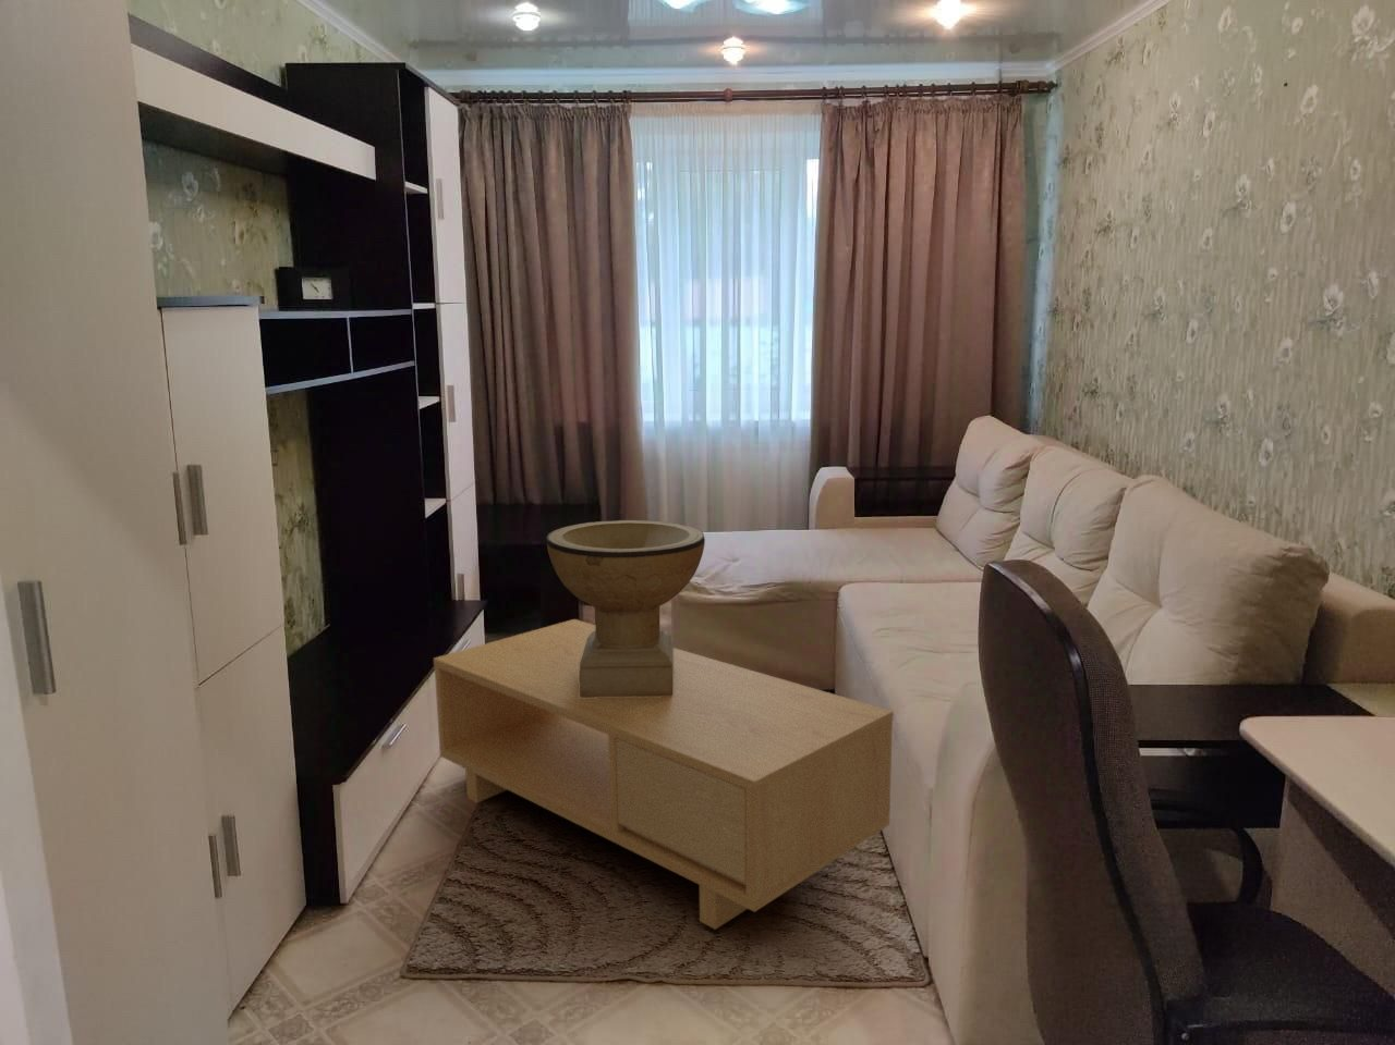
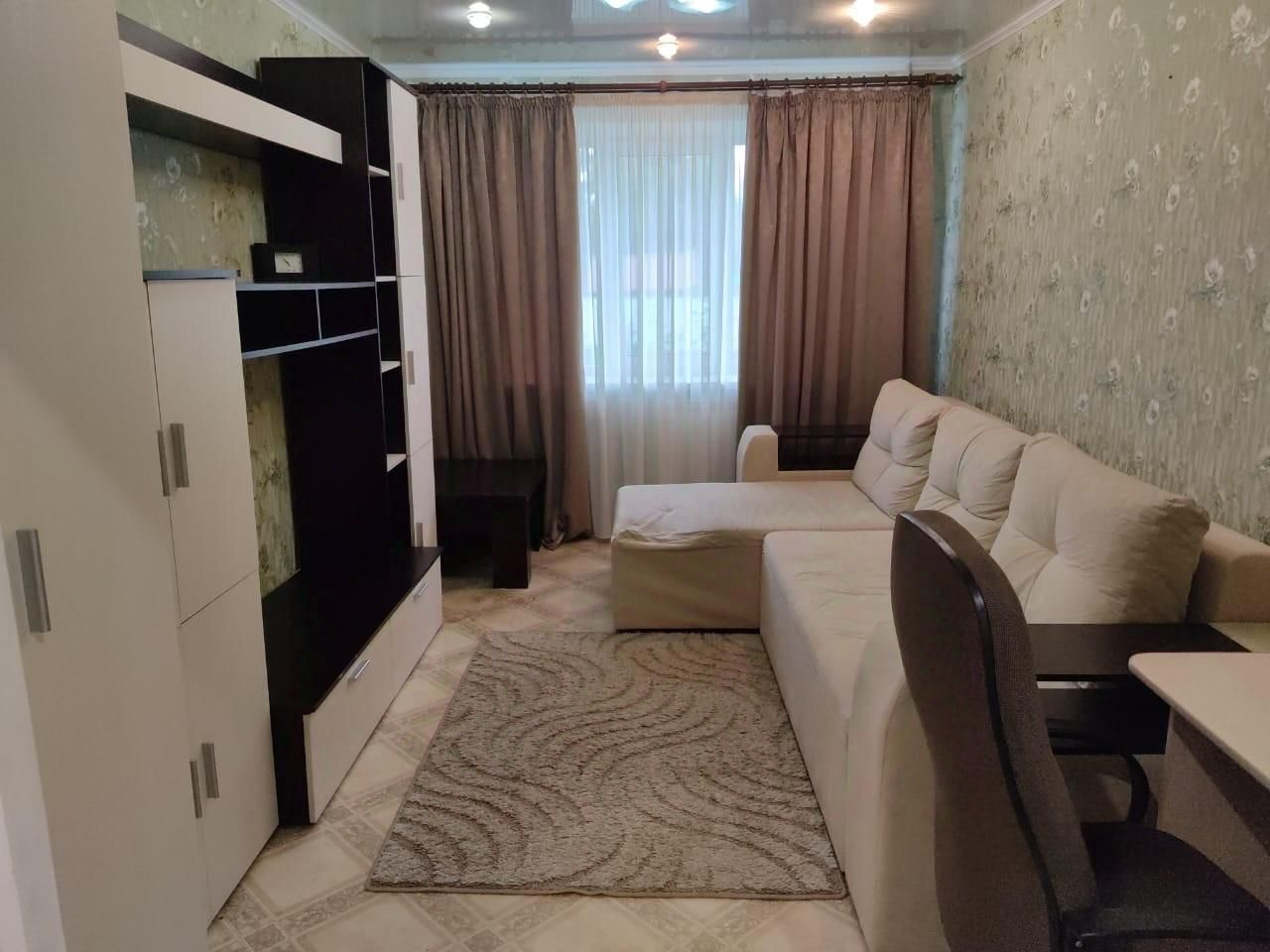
- coffee table (646, 752)
- decorative bowl (628, 607)
